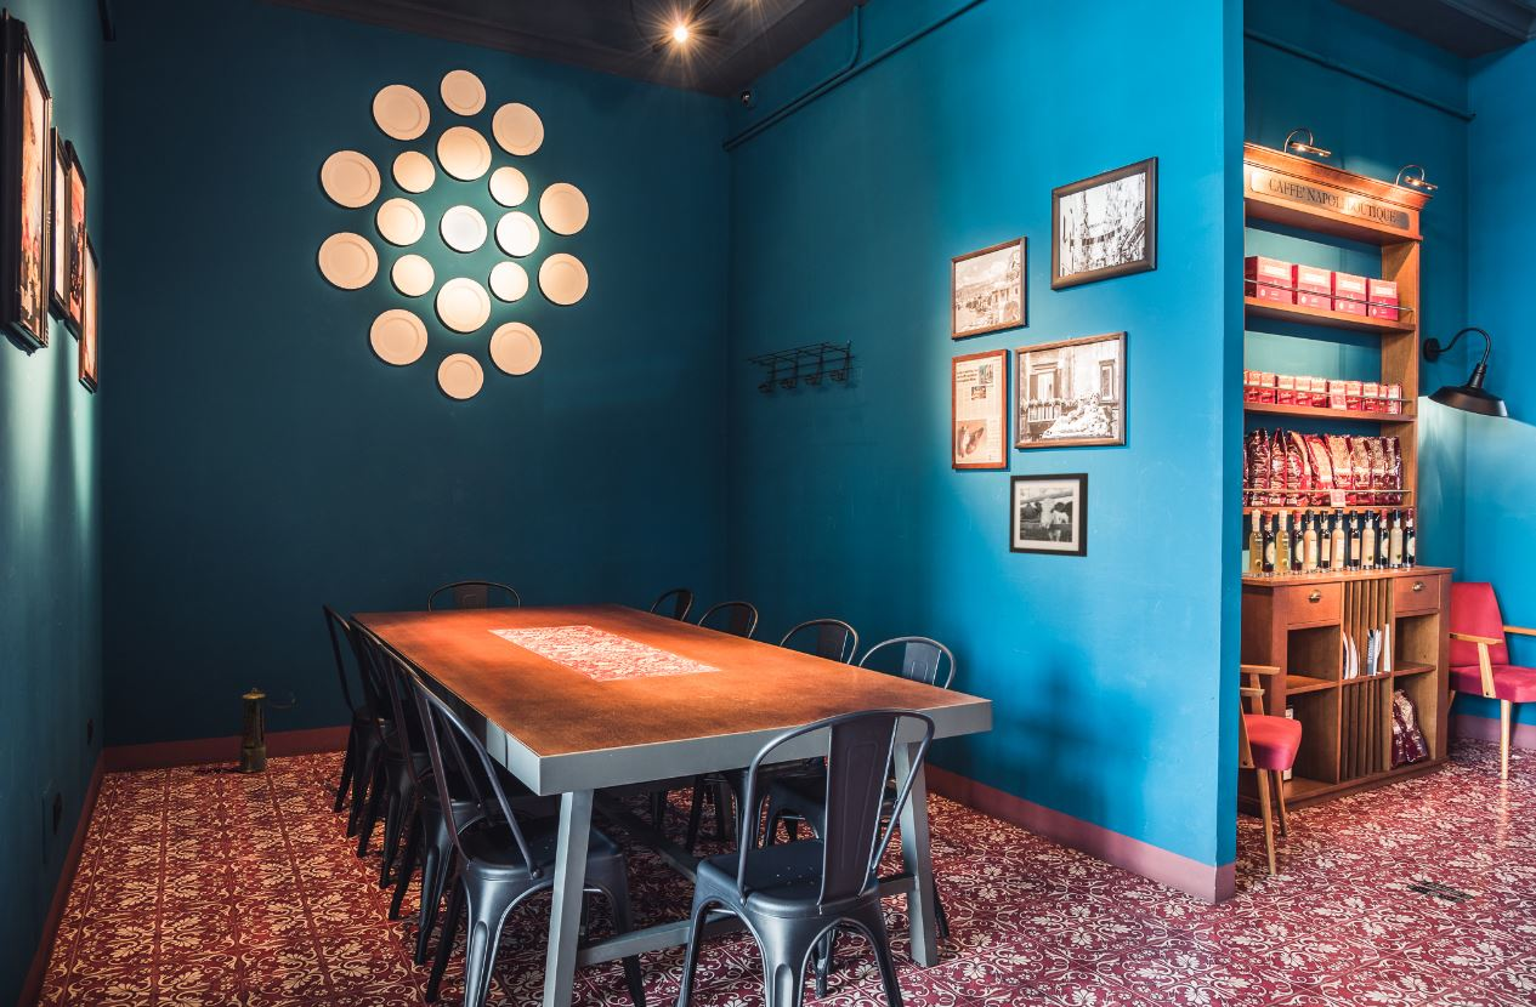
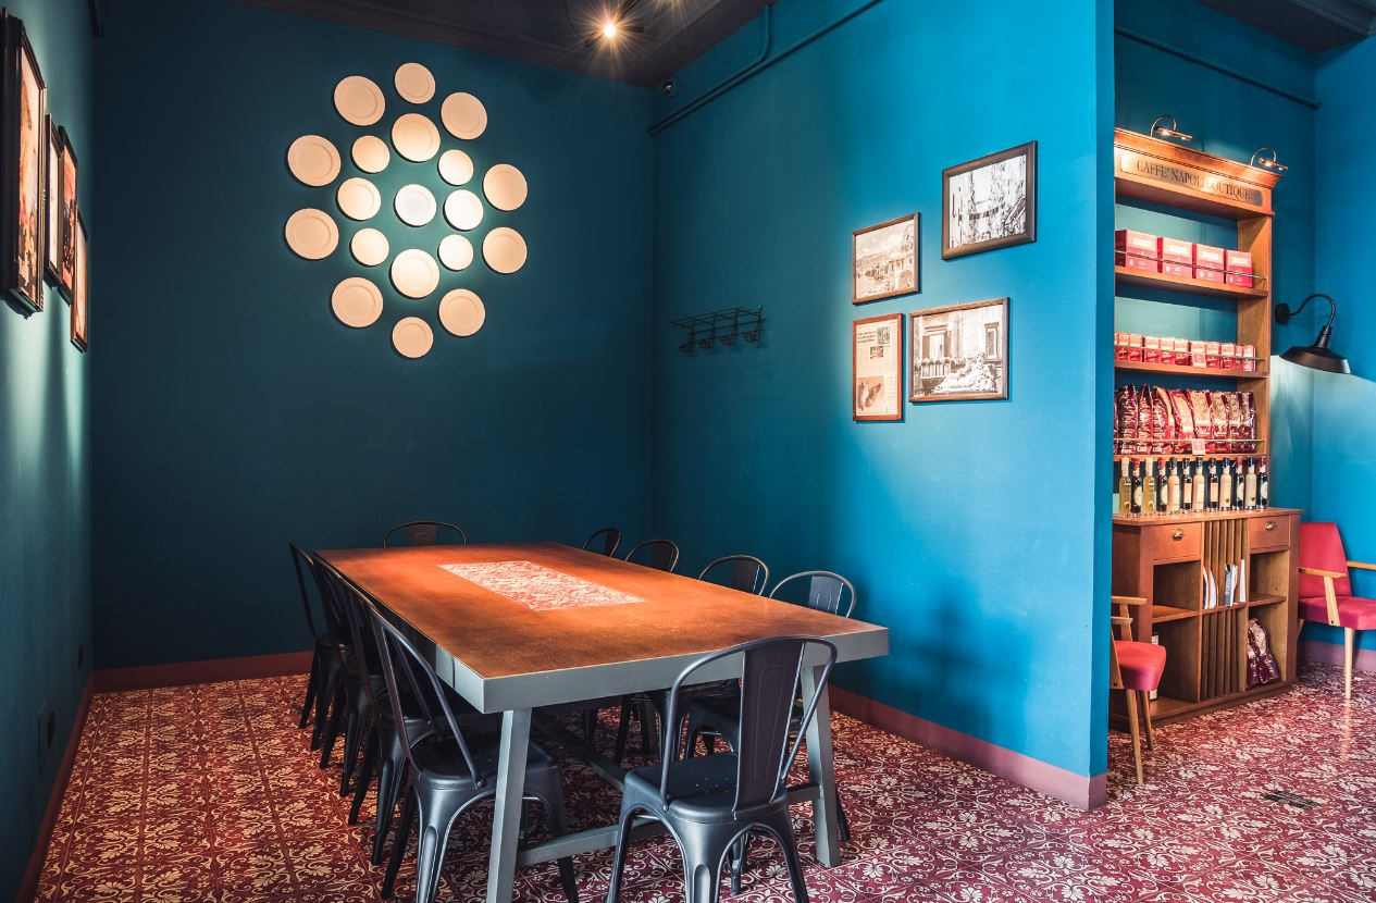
- picture frame (1047, 514)
- lantern (262, 727)
